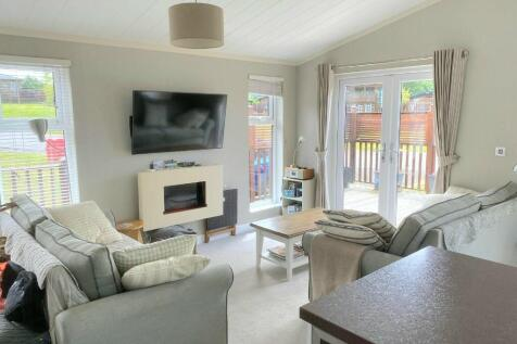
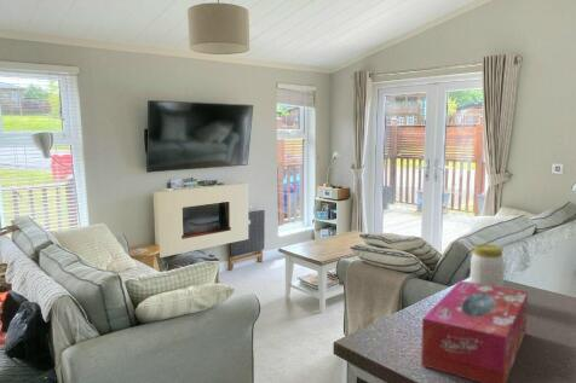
+ jar (486, 272)
+ tissue box (478, 325)
